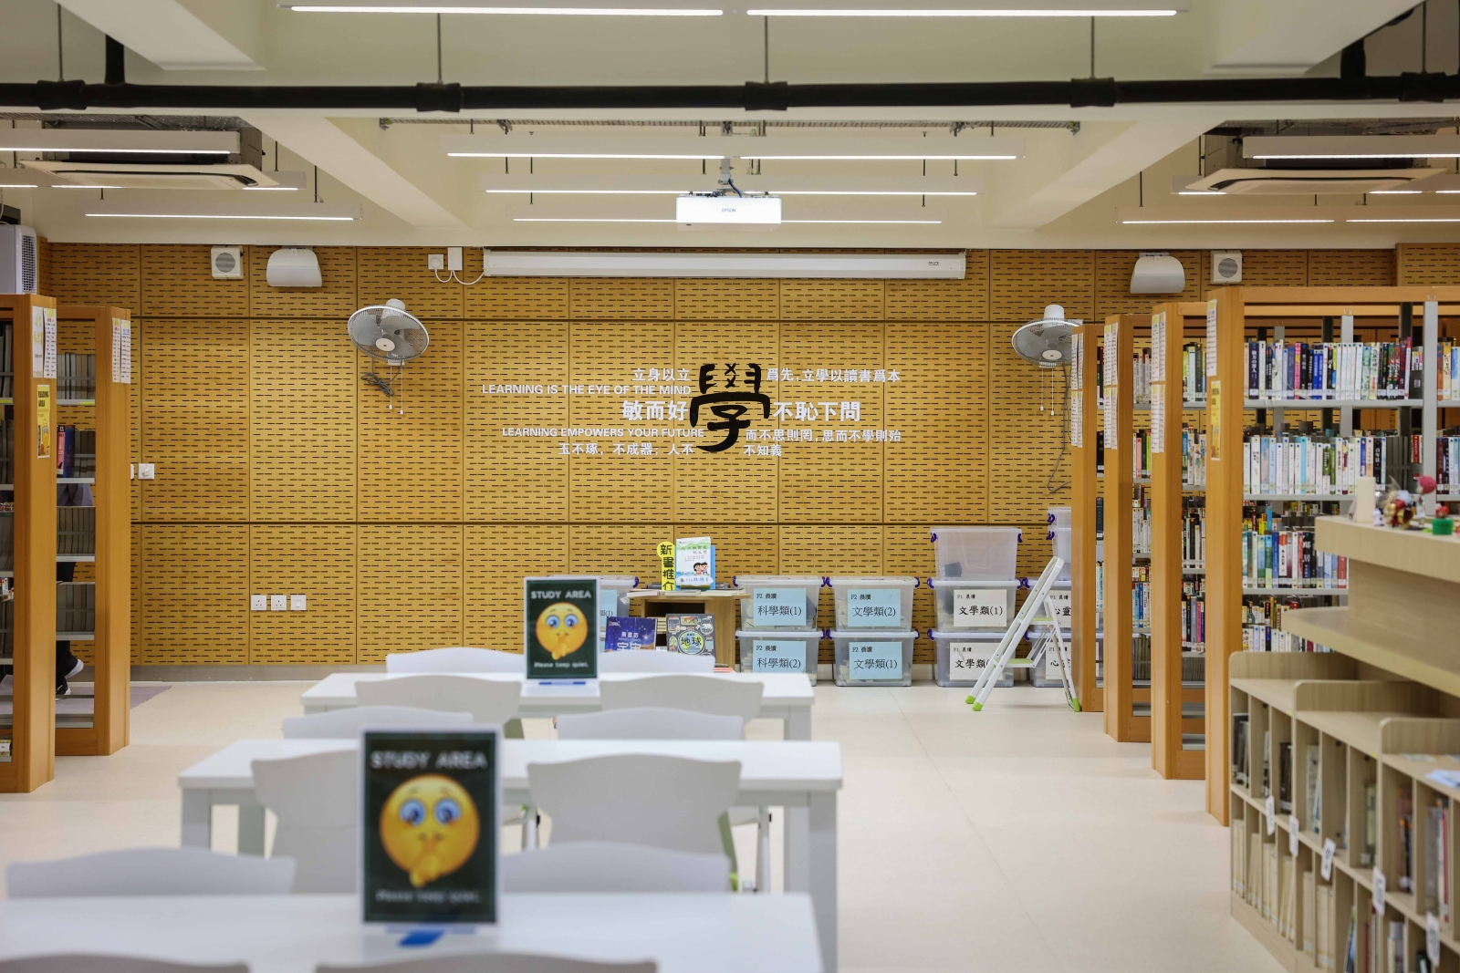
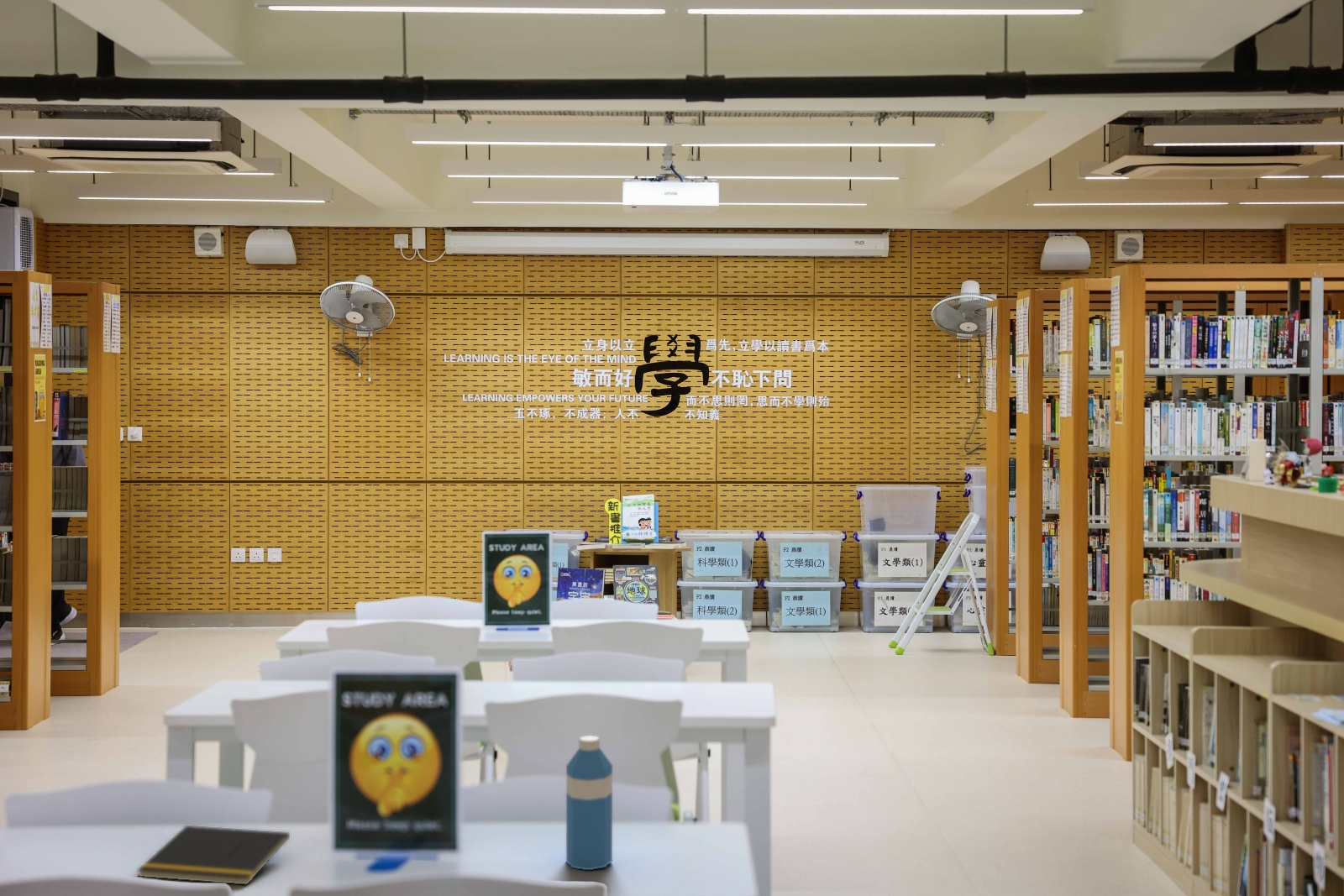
+ water bottle (589, 799)
+ notepad (215, 853)
